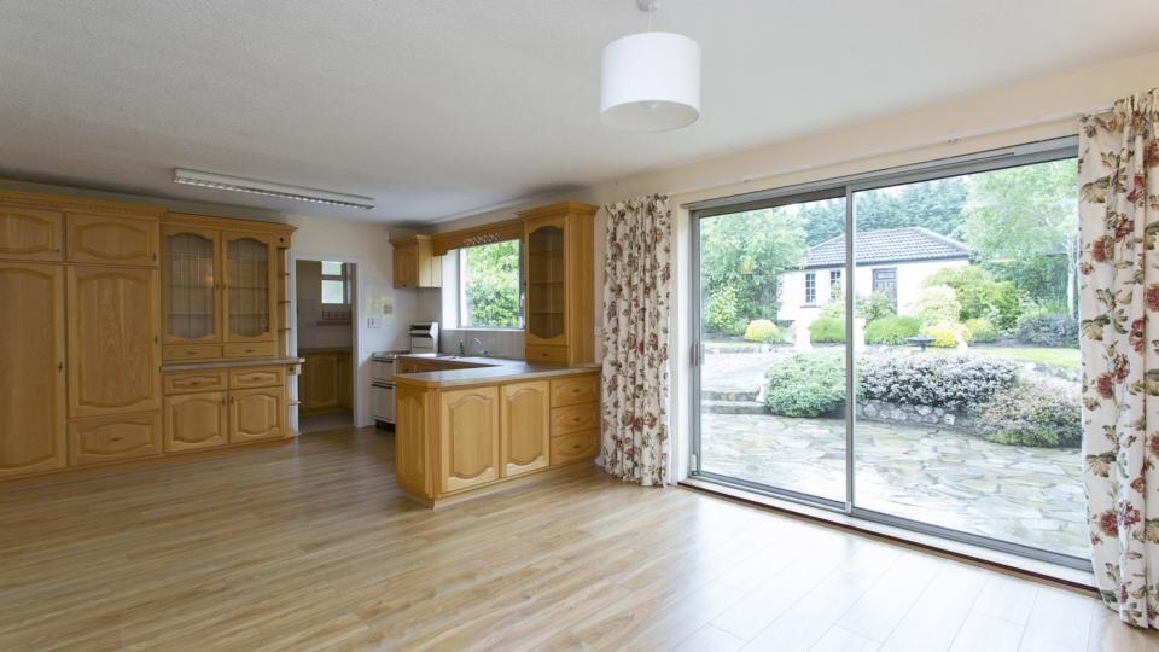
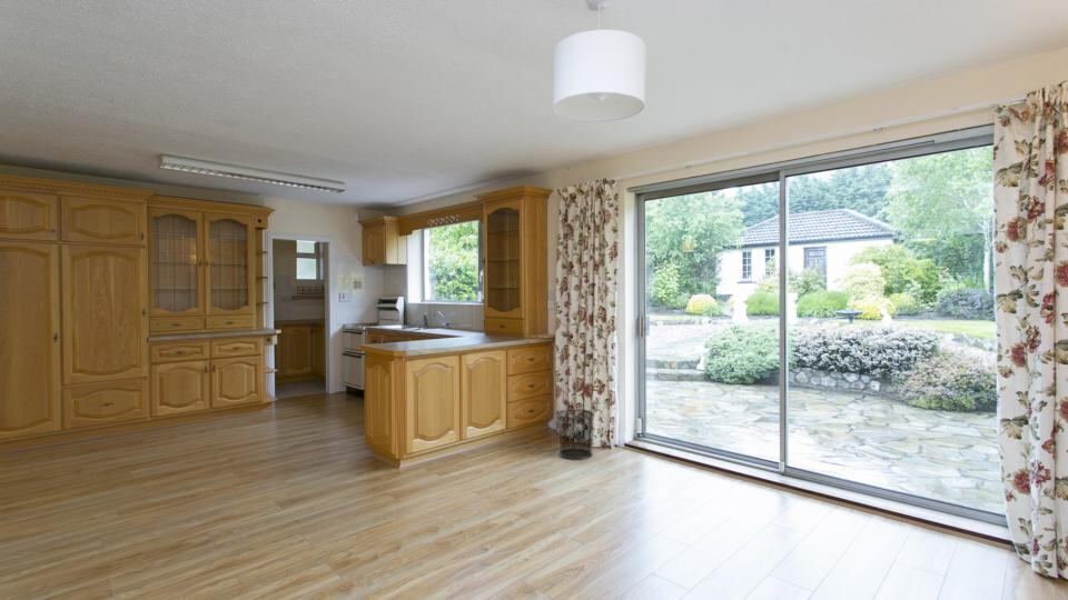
+ waste bin (575, 433)
